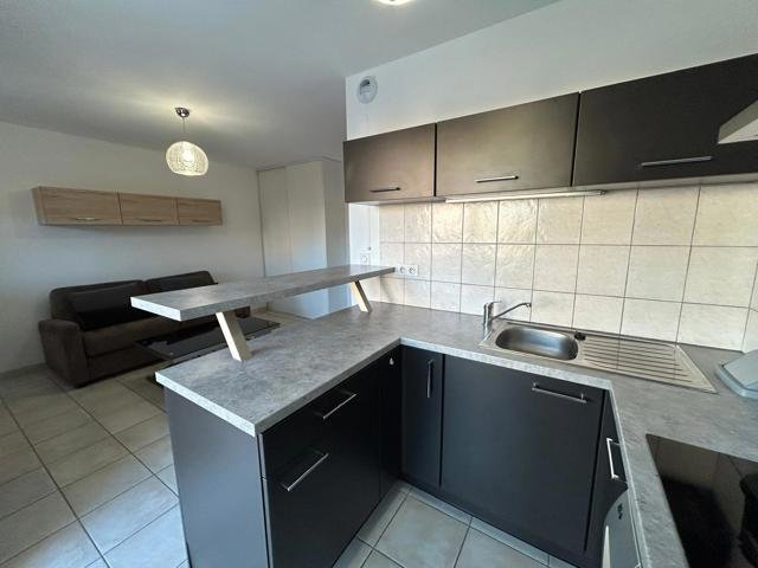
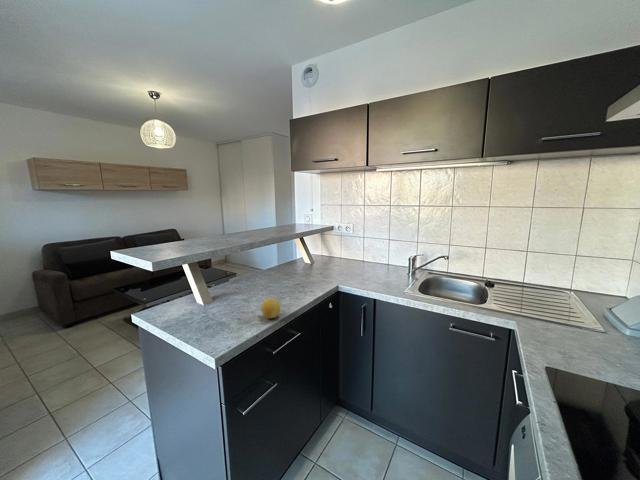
+ fruit (271, 308)
